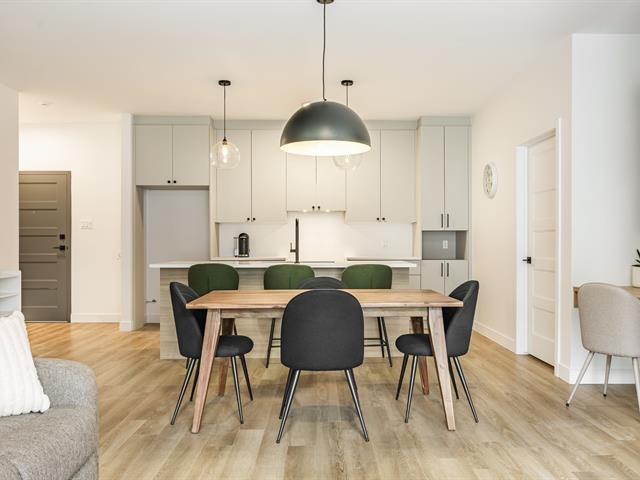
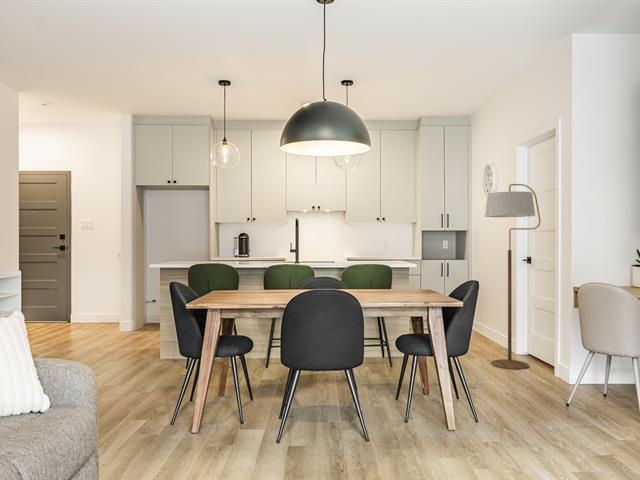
+ floor lamp (510, 274)
